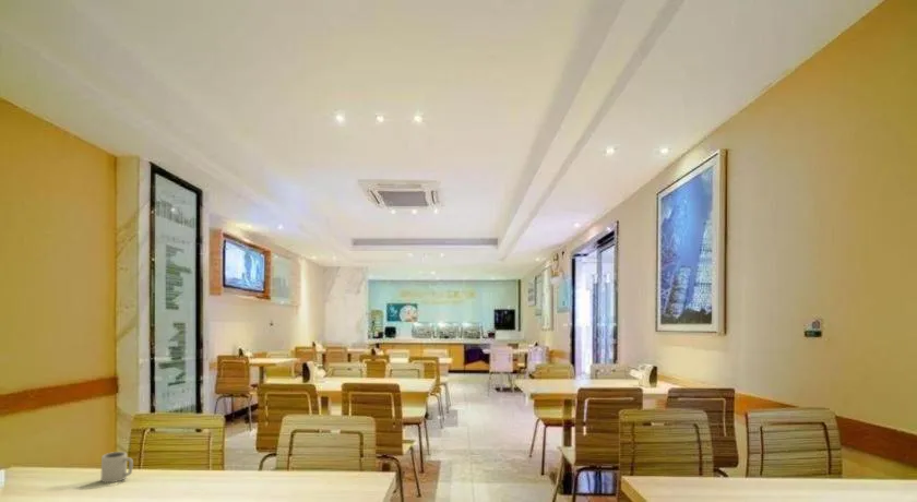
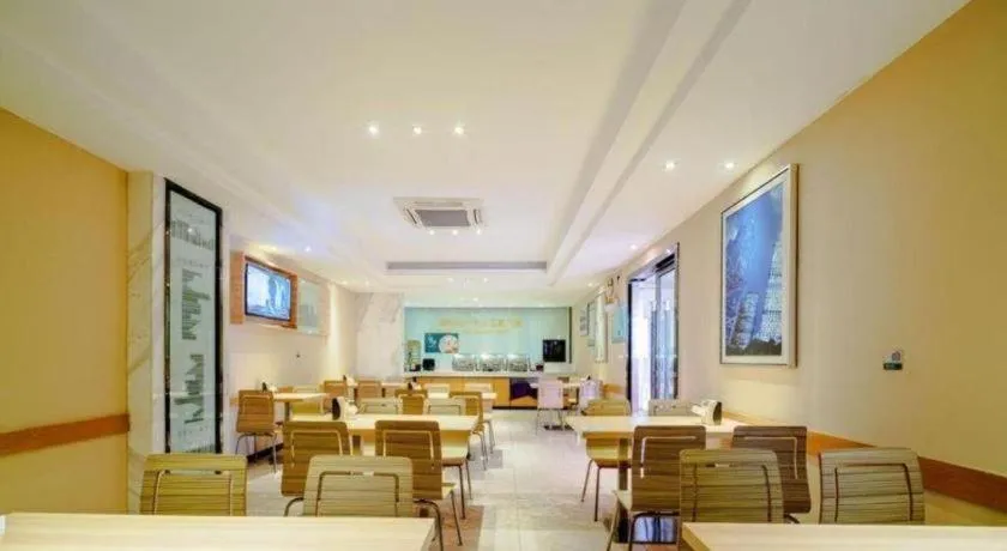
- cup (117, 467)
